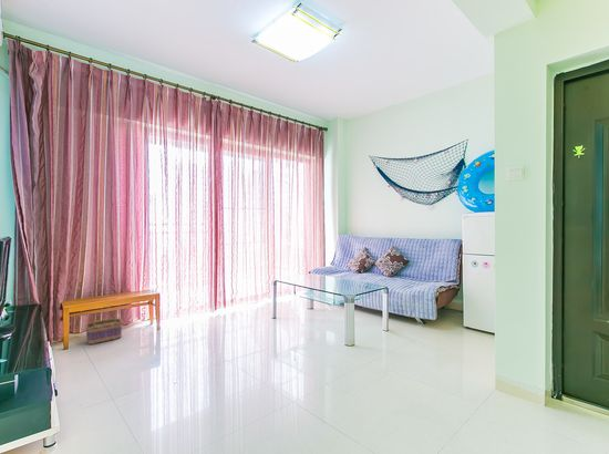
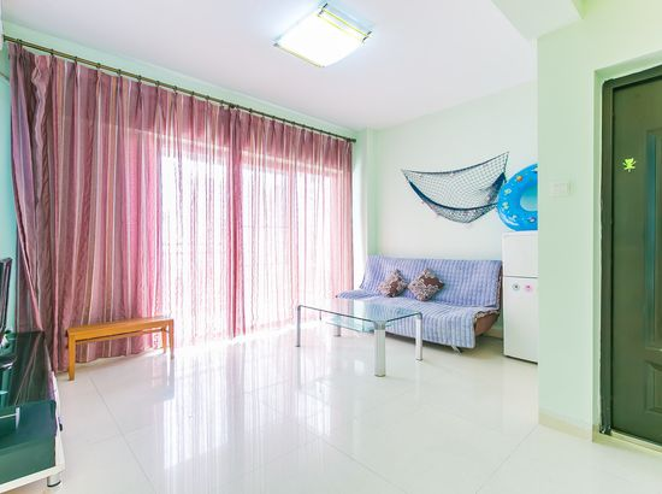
- basket (104, 322)
